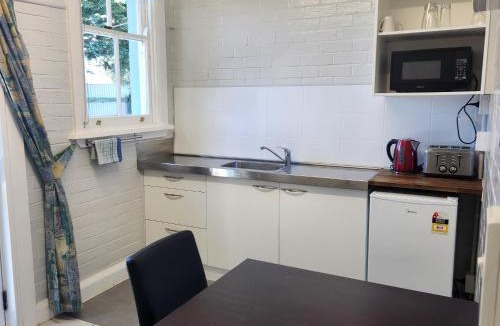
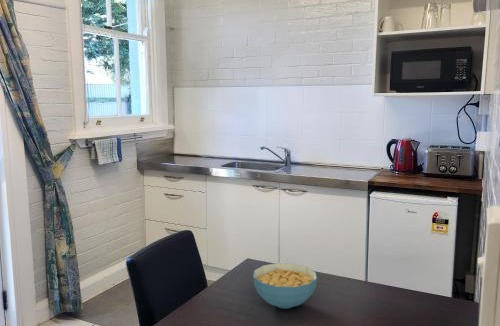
+ cereal bowl (284, 289)
